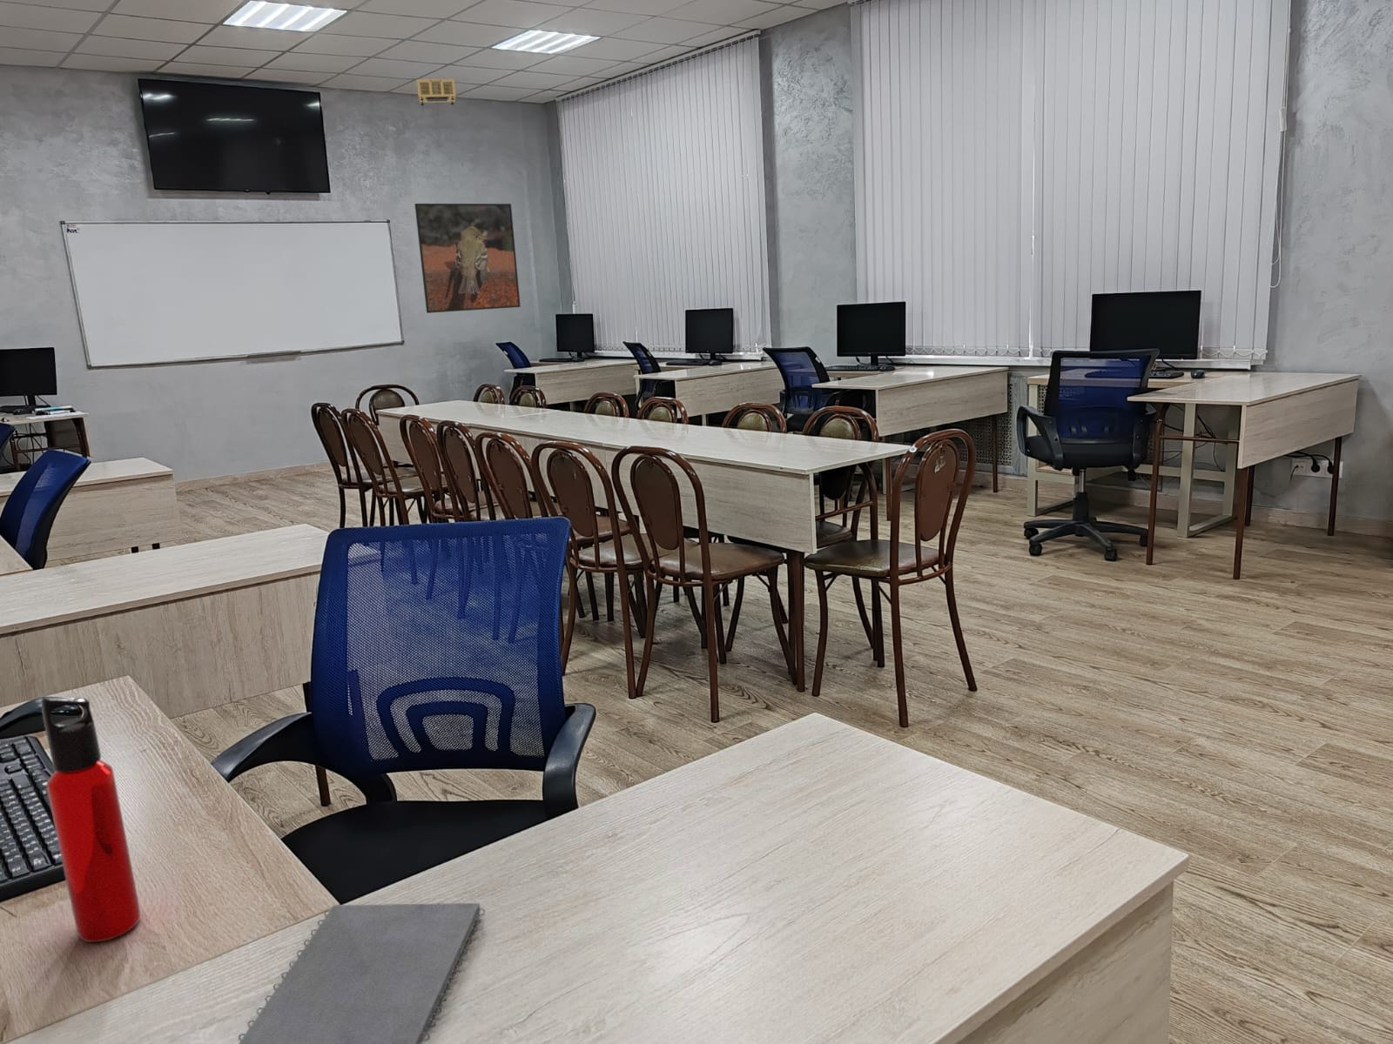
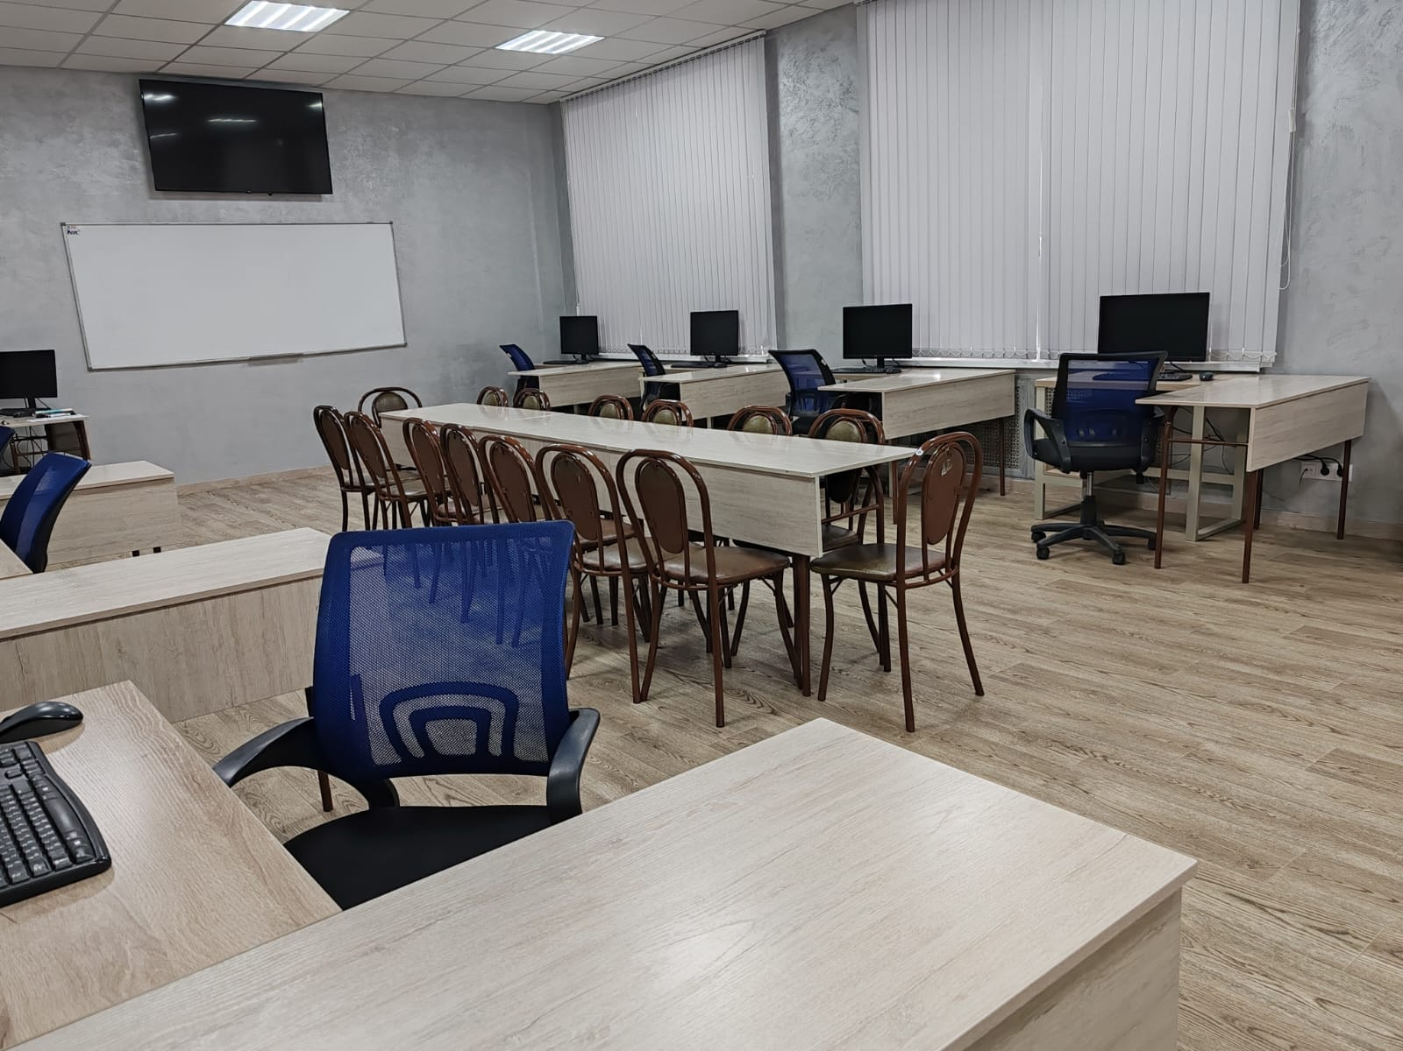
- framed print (469, 257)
- notepad (370, 973)
- water bottle (87, 813)
- projector (437, 94)
